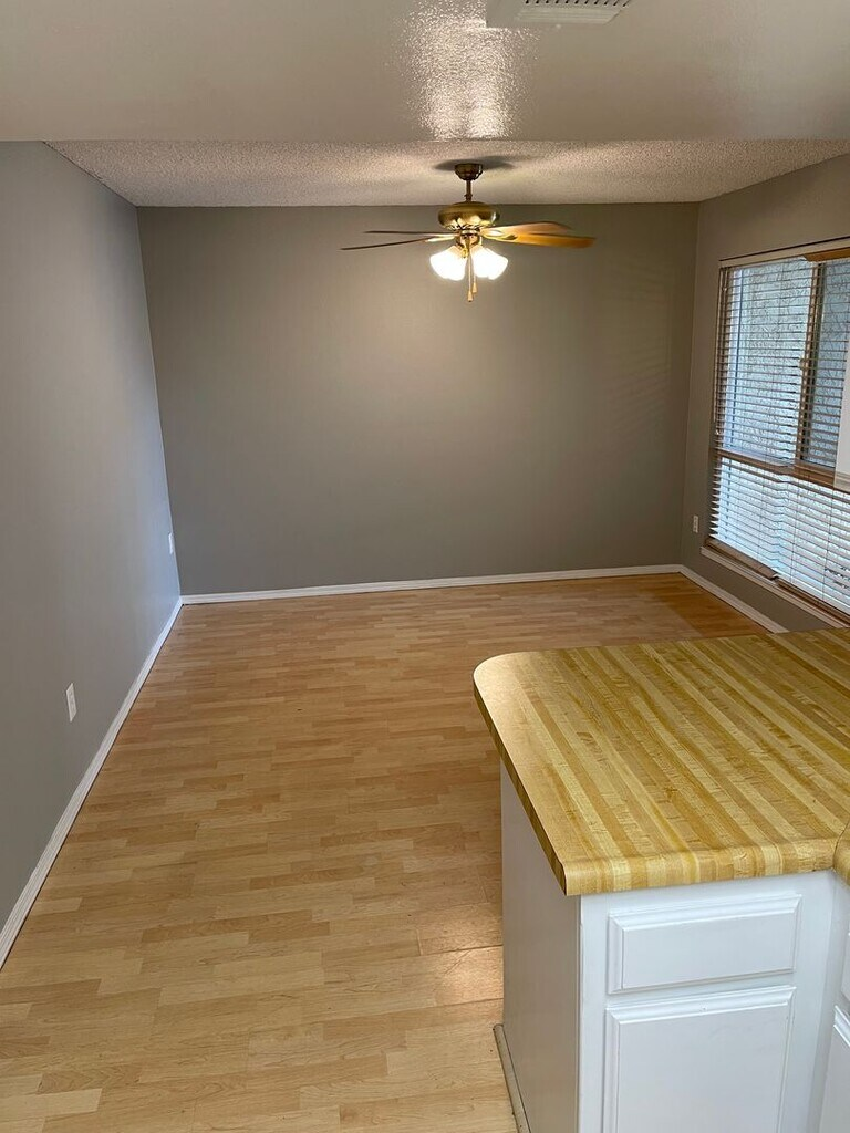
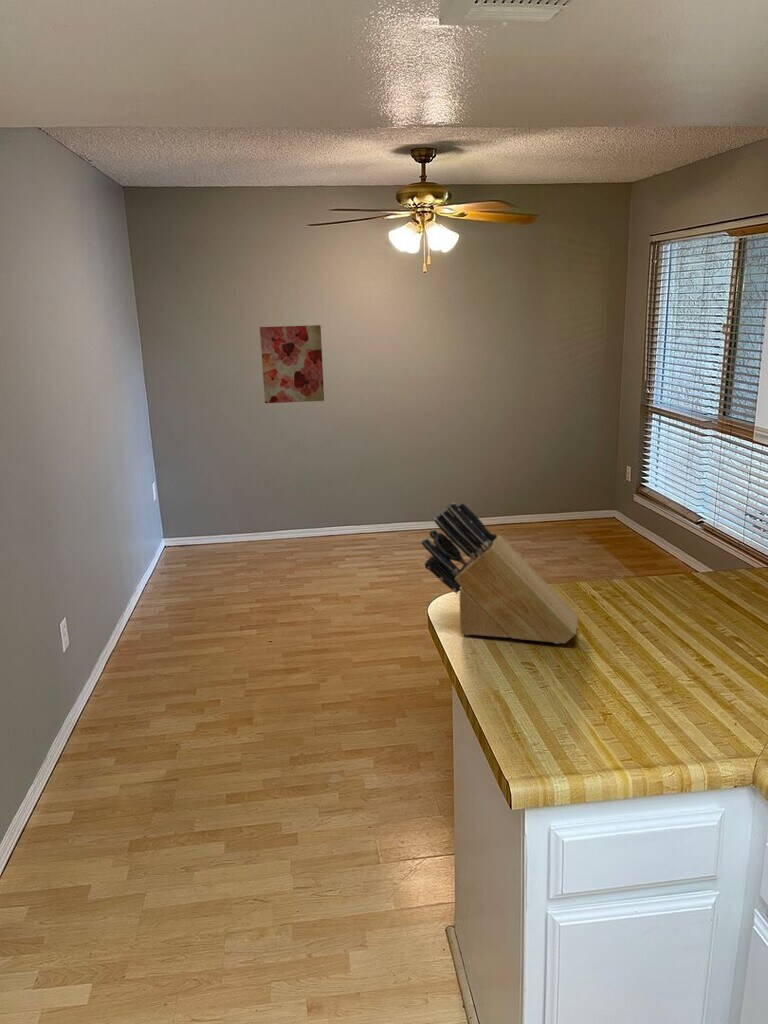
+ wall art (292, 364)
+ knife block (500, 567)
